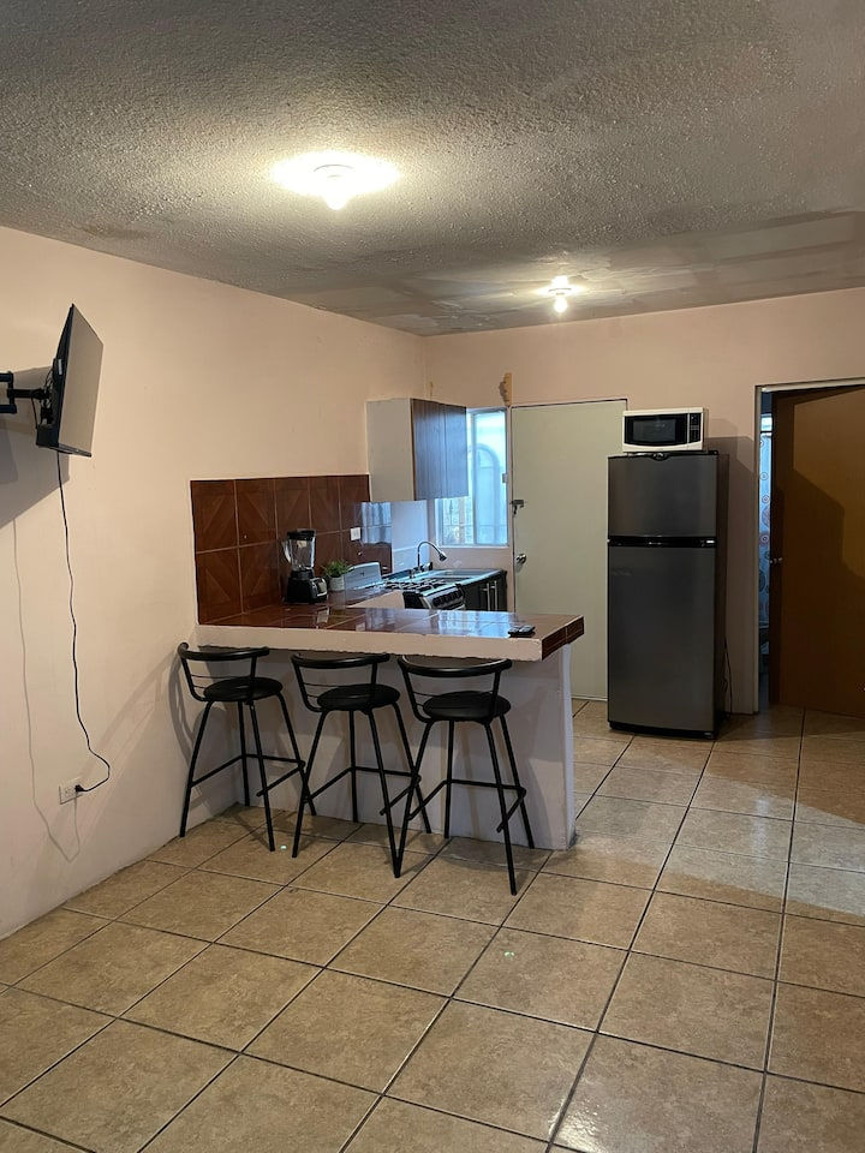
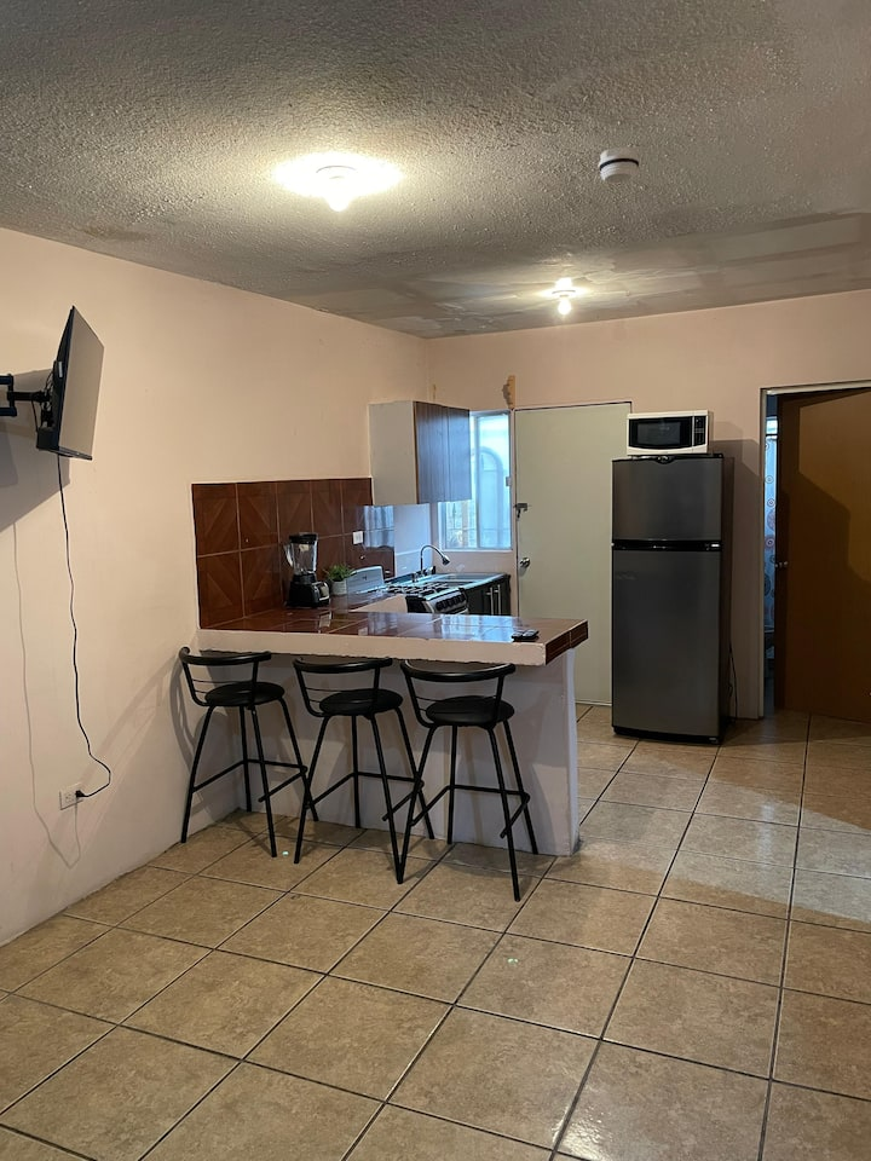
+ smoke detector (618, 166)
